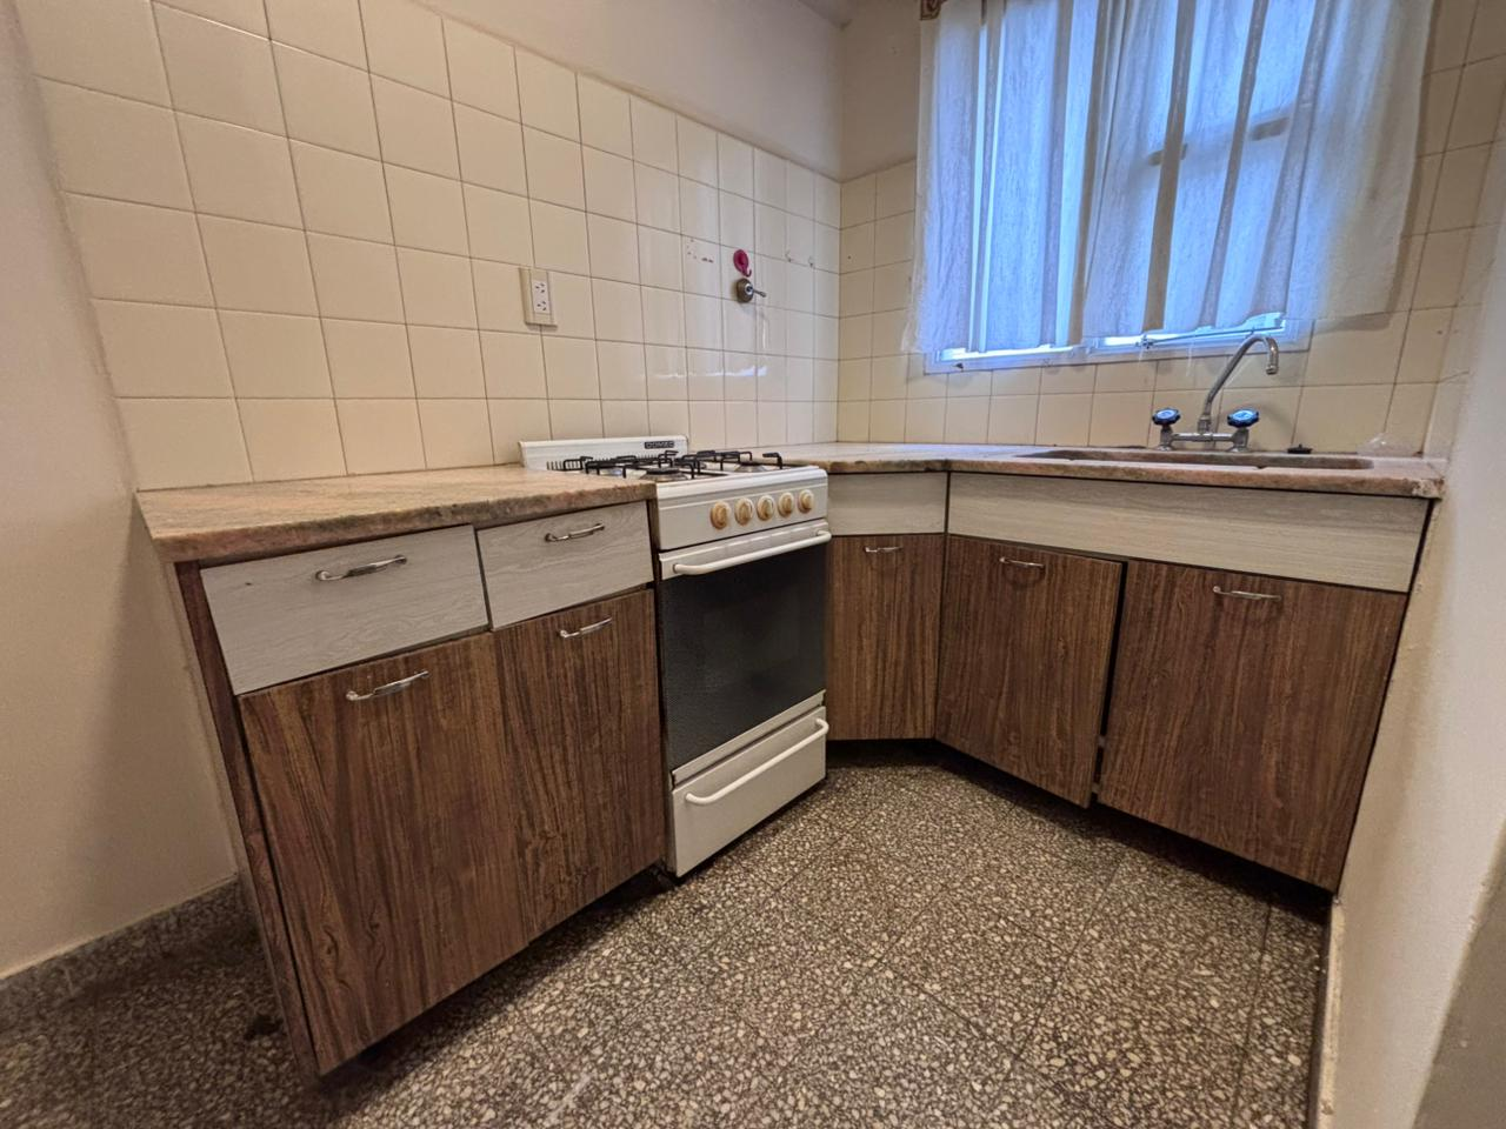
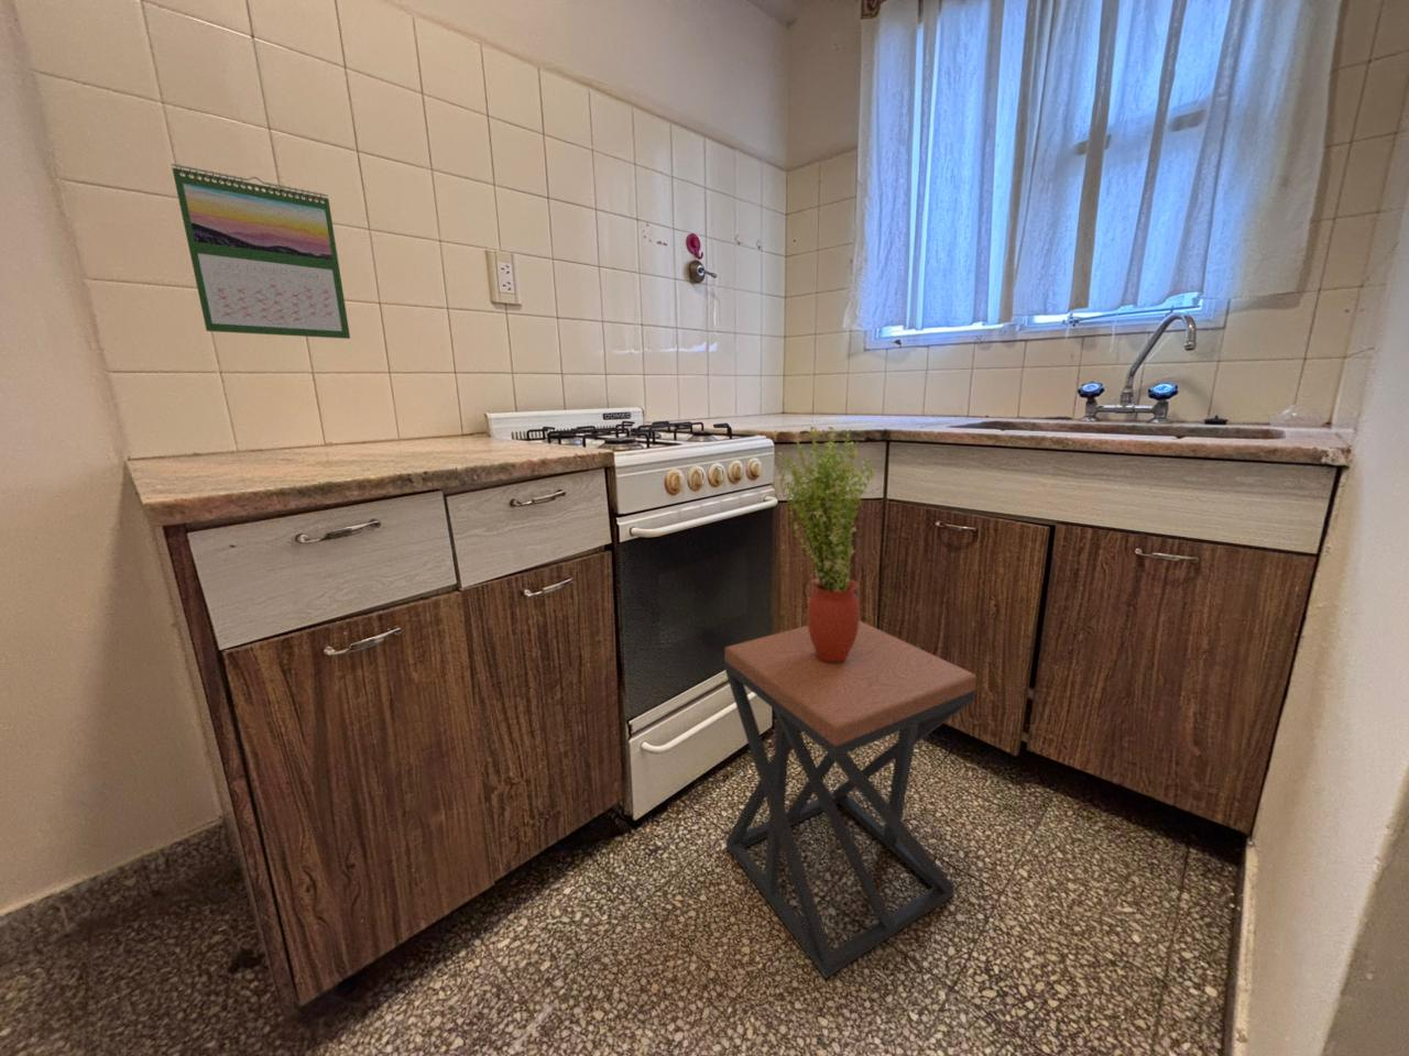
+ potted plant (819, 546)
+ calendar (268, 257)
+ stool (840, 768)
